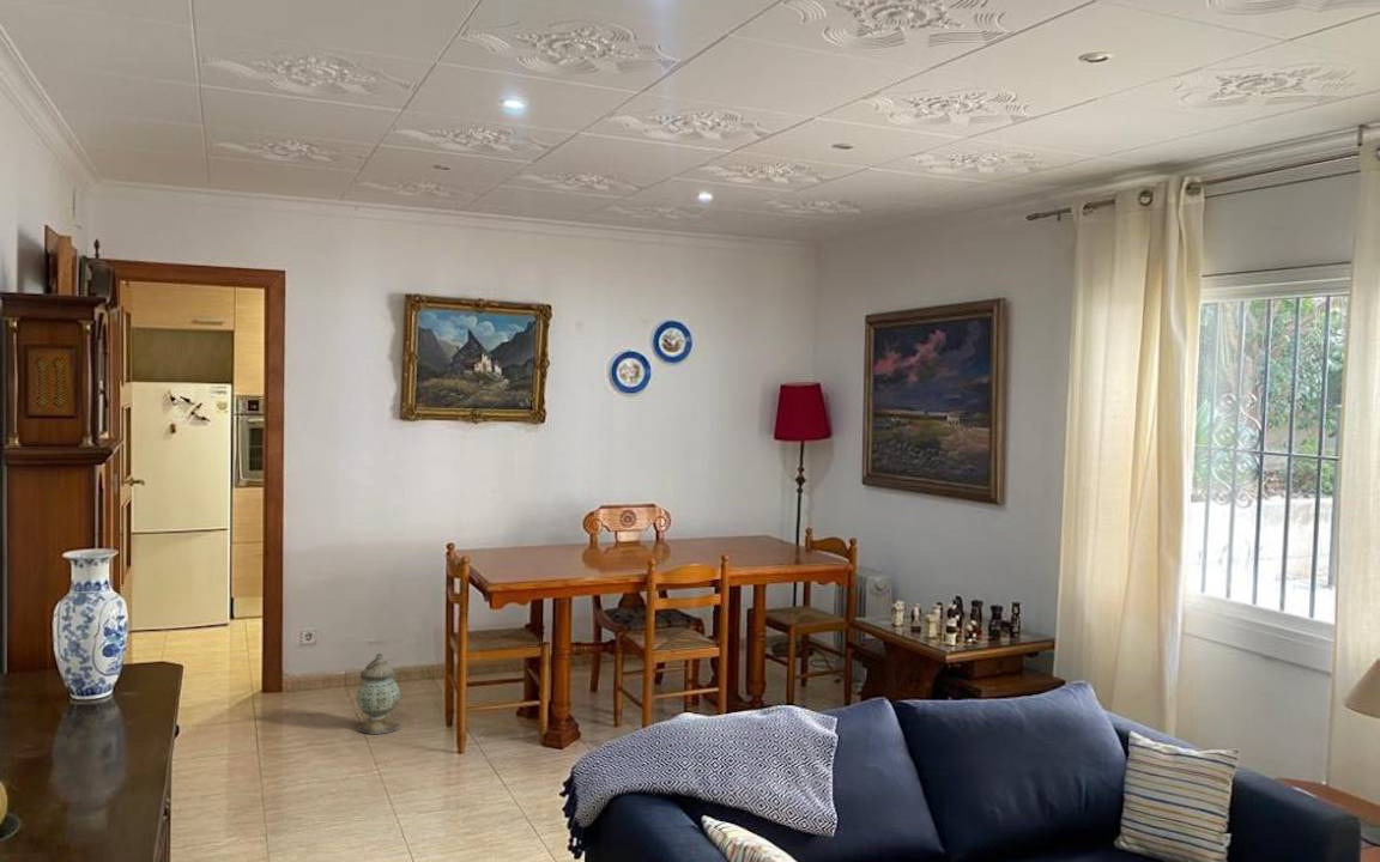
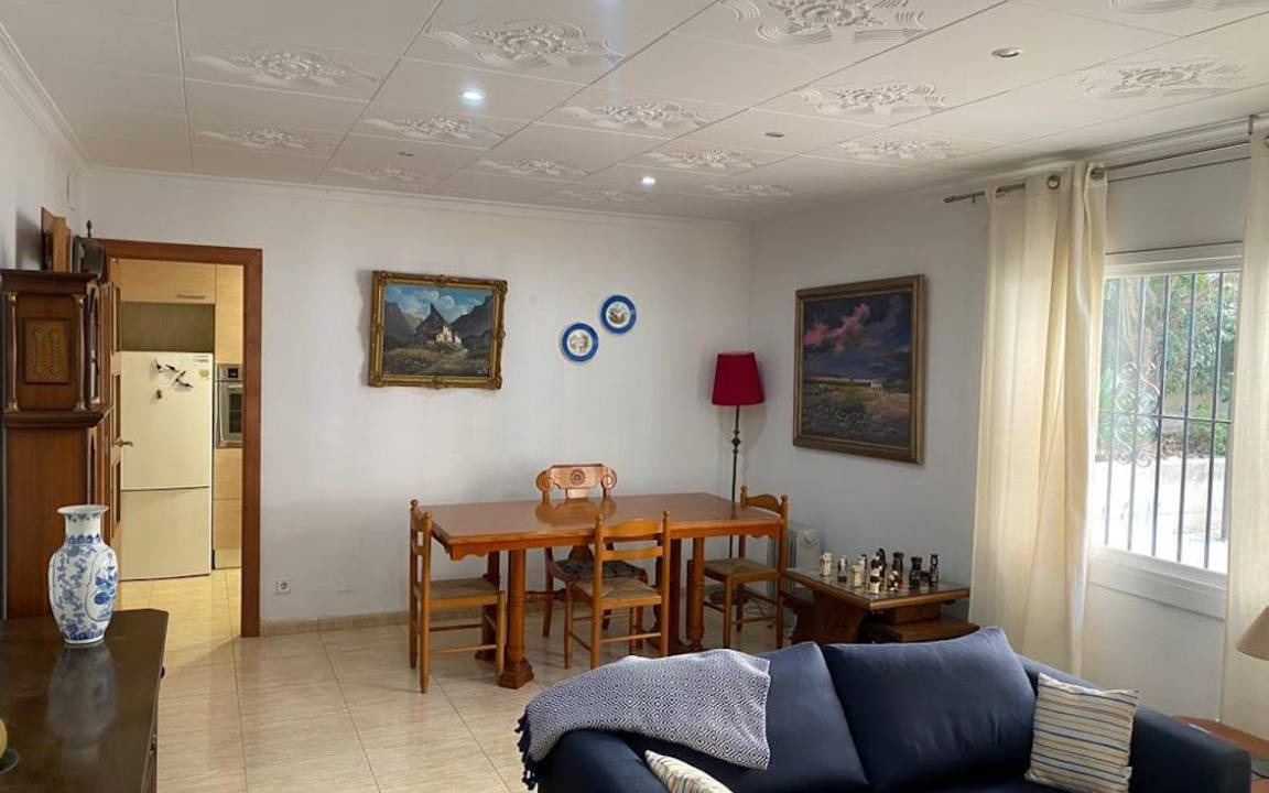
- lantern (377, 690)
